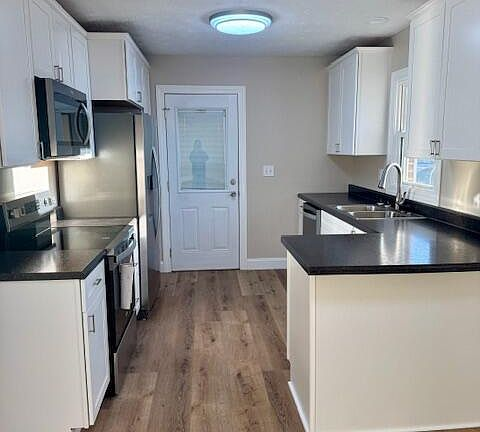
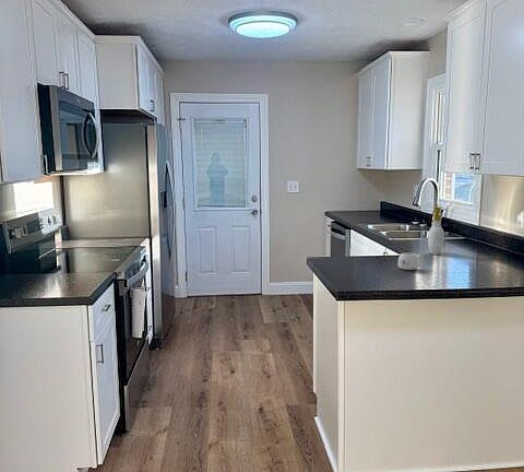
+ mug (410, 261)
+ soap bottle (437, 229)
